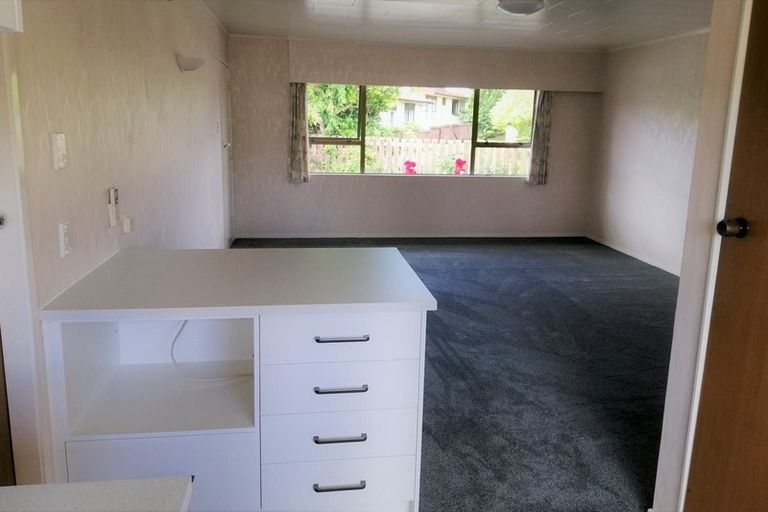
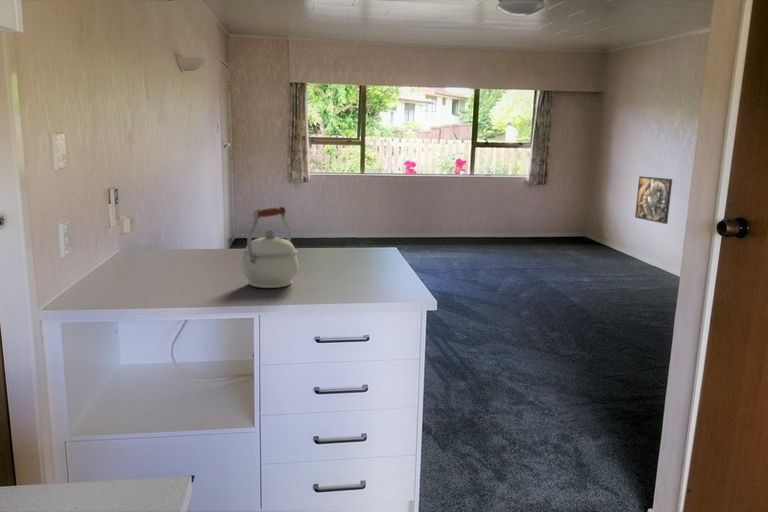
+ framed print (652, 199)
+ kettle (267, 246)
